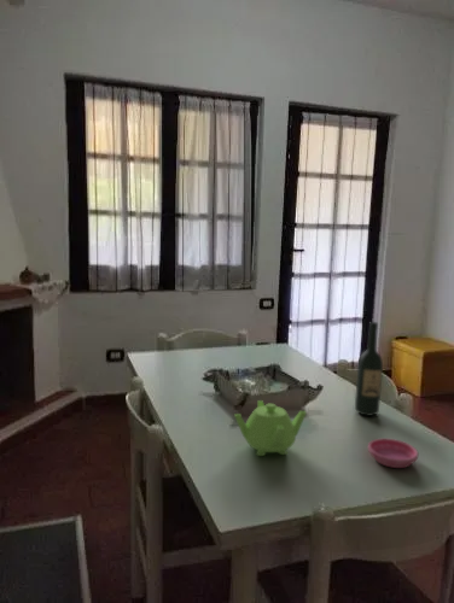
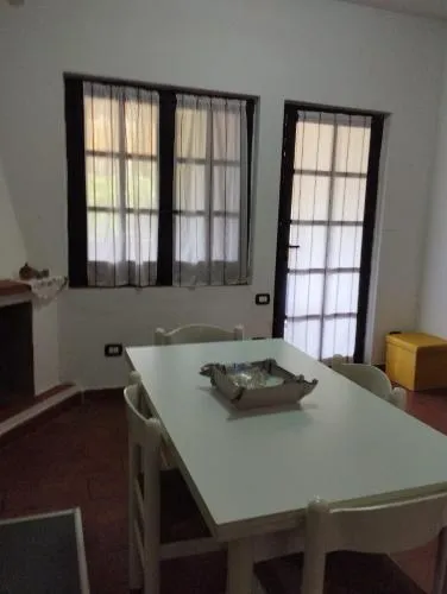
- saucer (391, 453)
- teapot (269, 426)
- wine bottle (369, 368)
